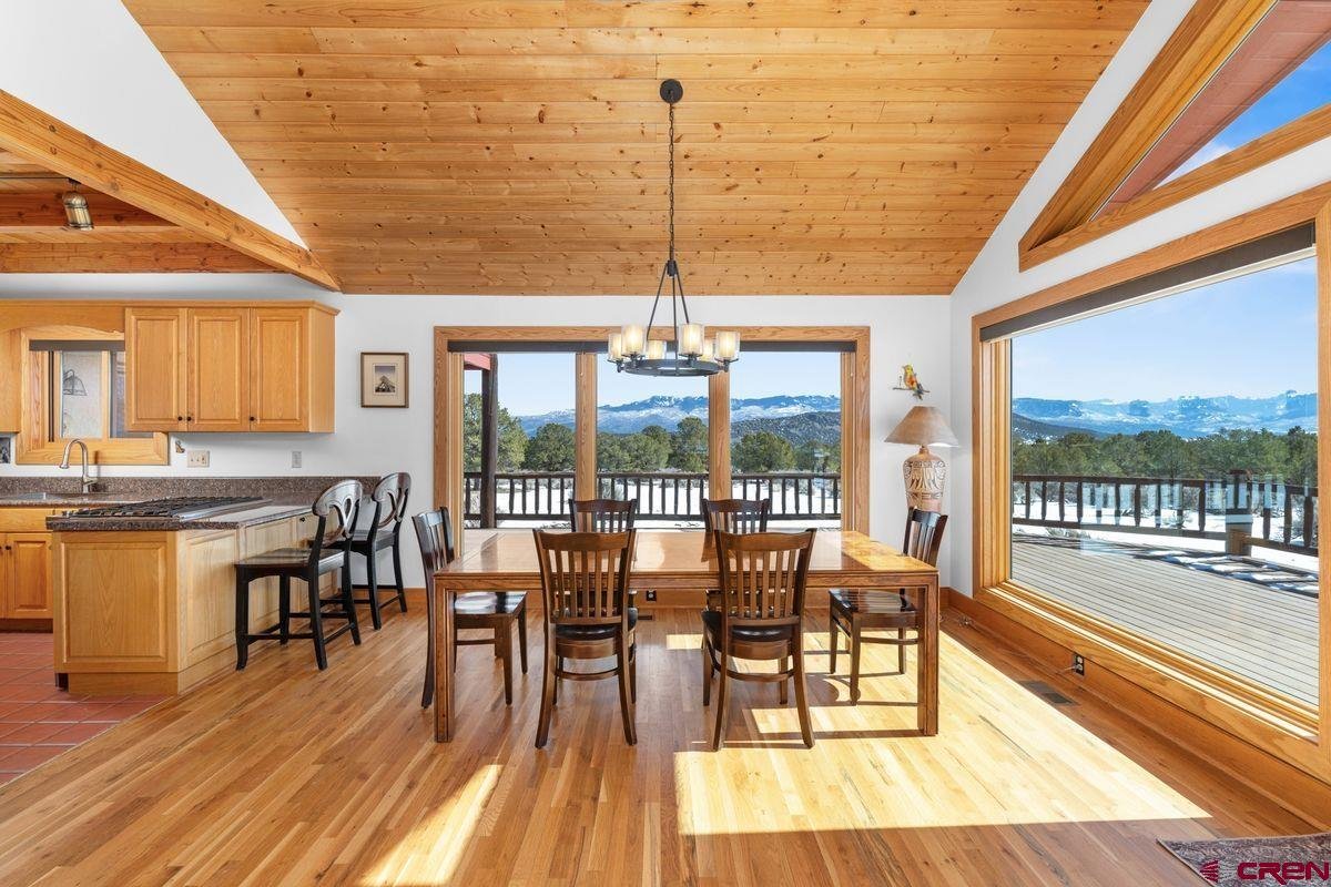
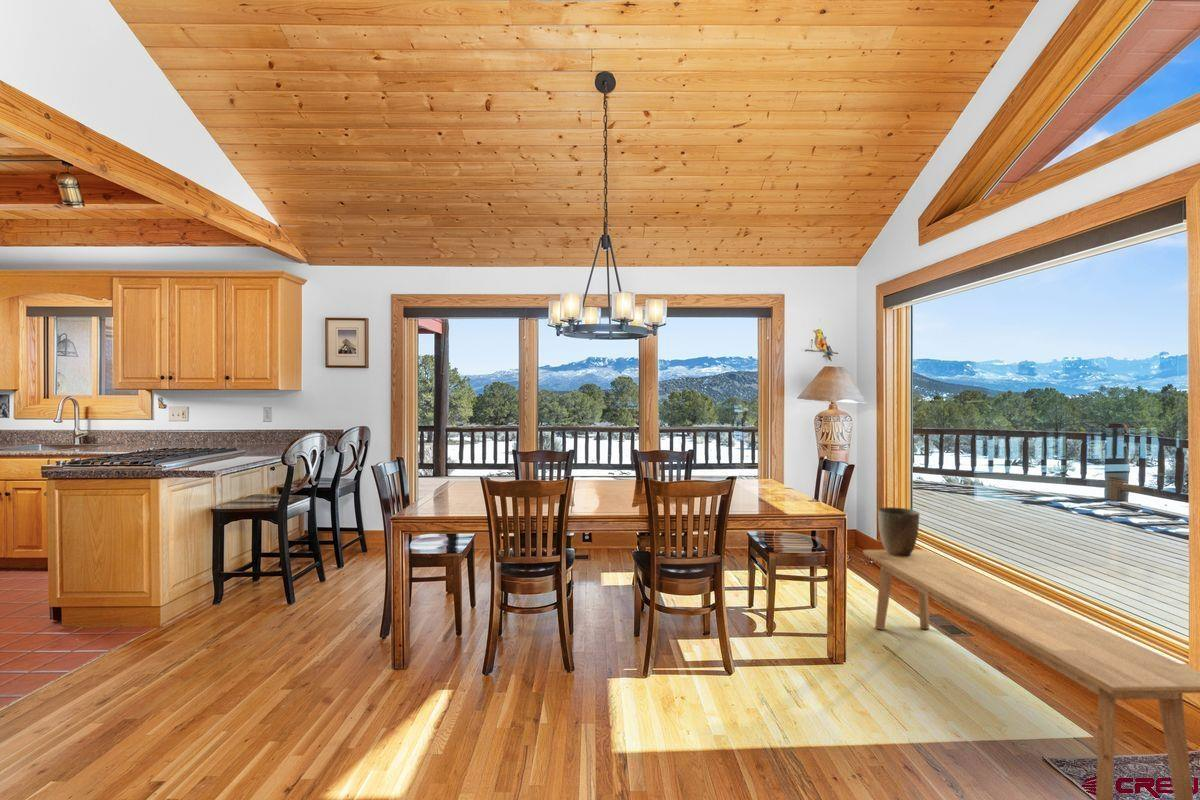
+ bench (996, 635)
+ ceramic pot (898, 531)
